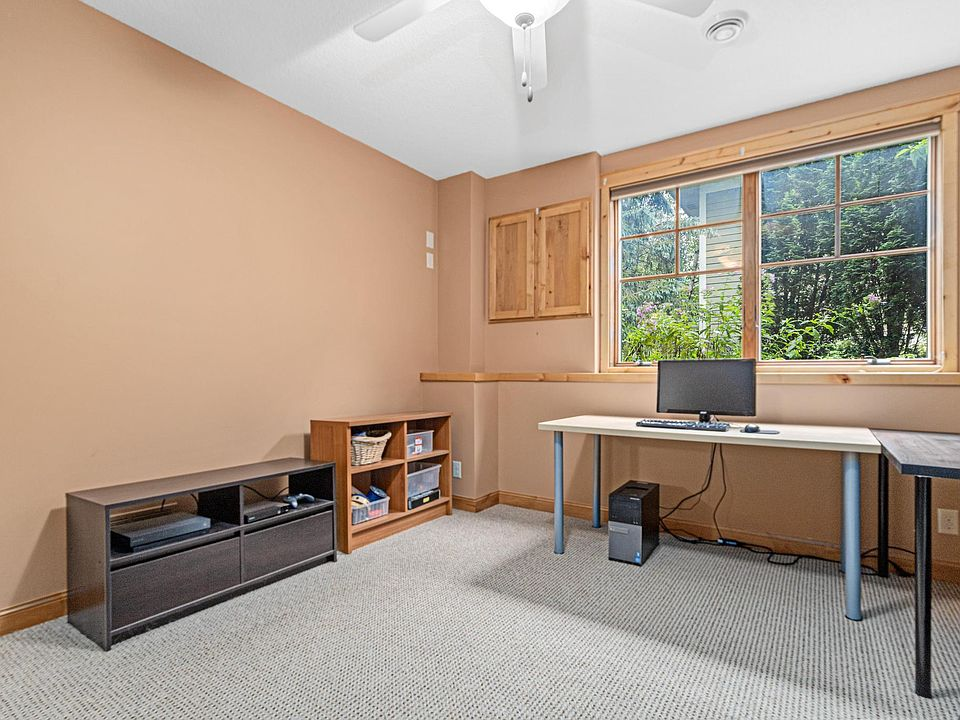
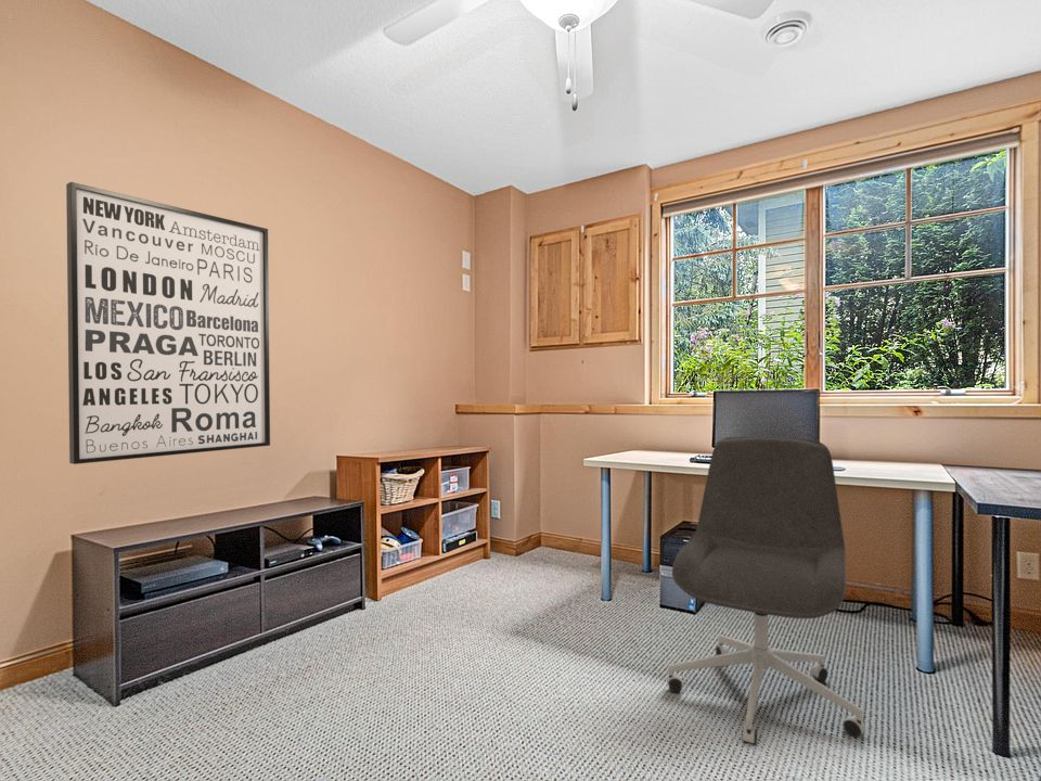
+ office chair (760, 571)
+ wall art (181, 331)
